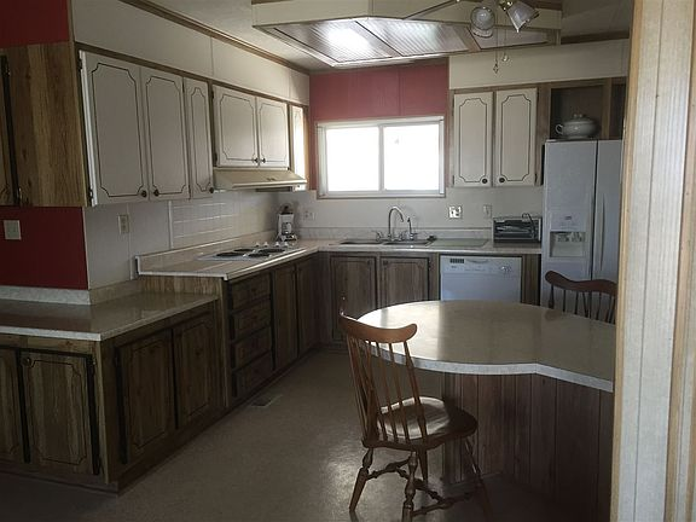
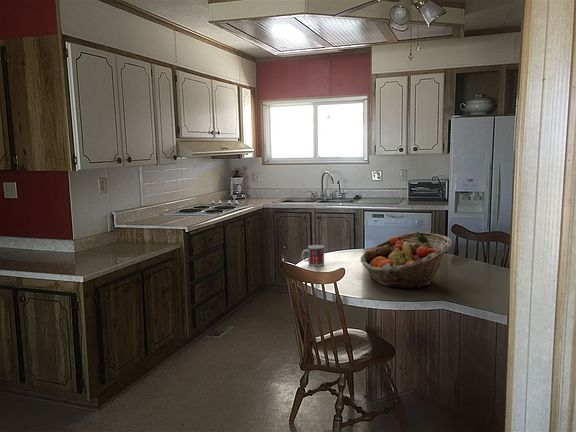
+ fruit basket (404, 257)
+ mug (313, 255)
